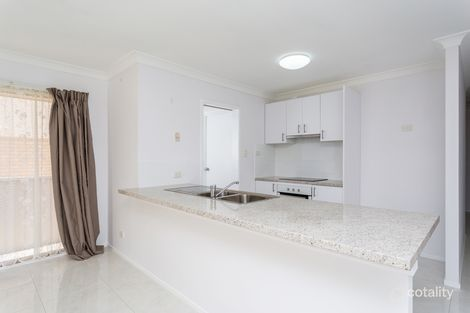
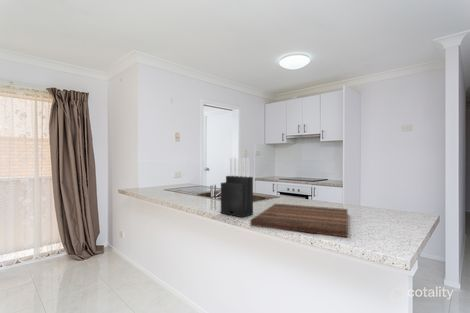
+ knife block (235, 186)
+ cutting board (303, 216)
